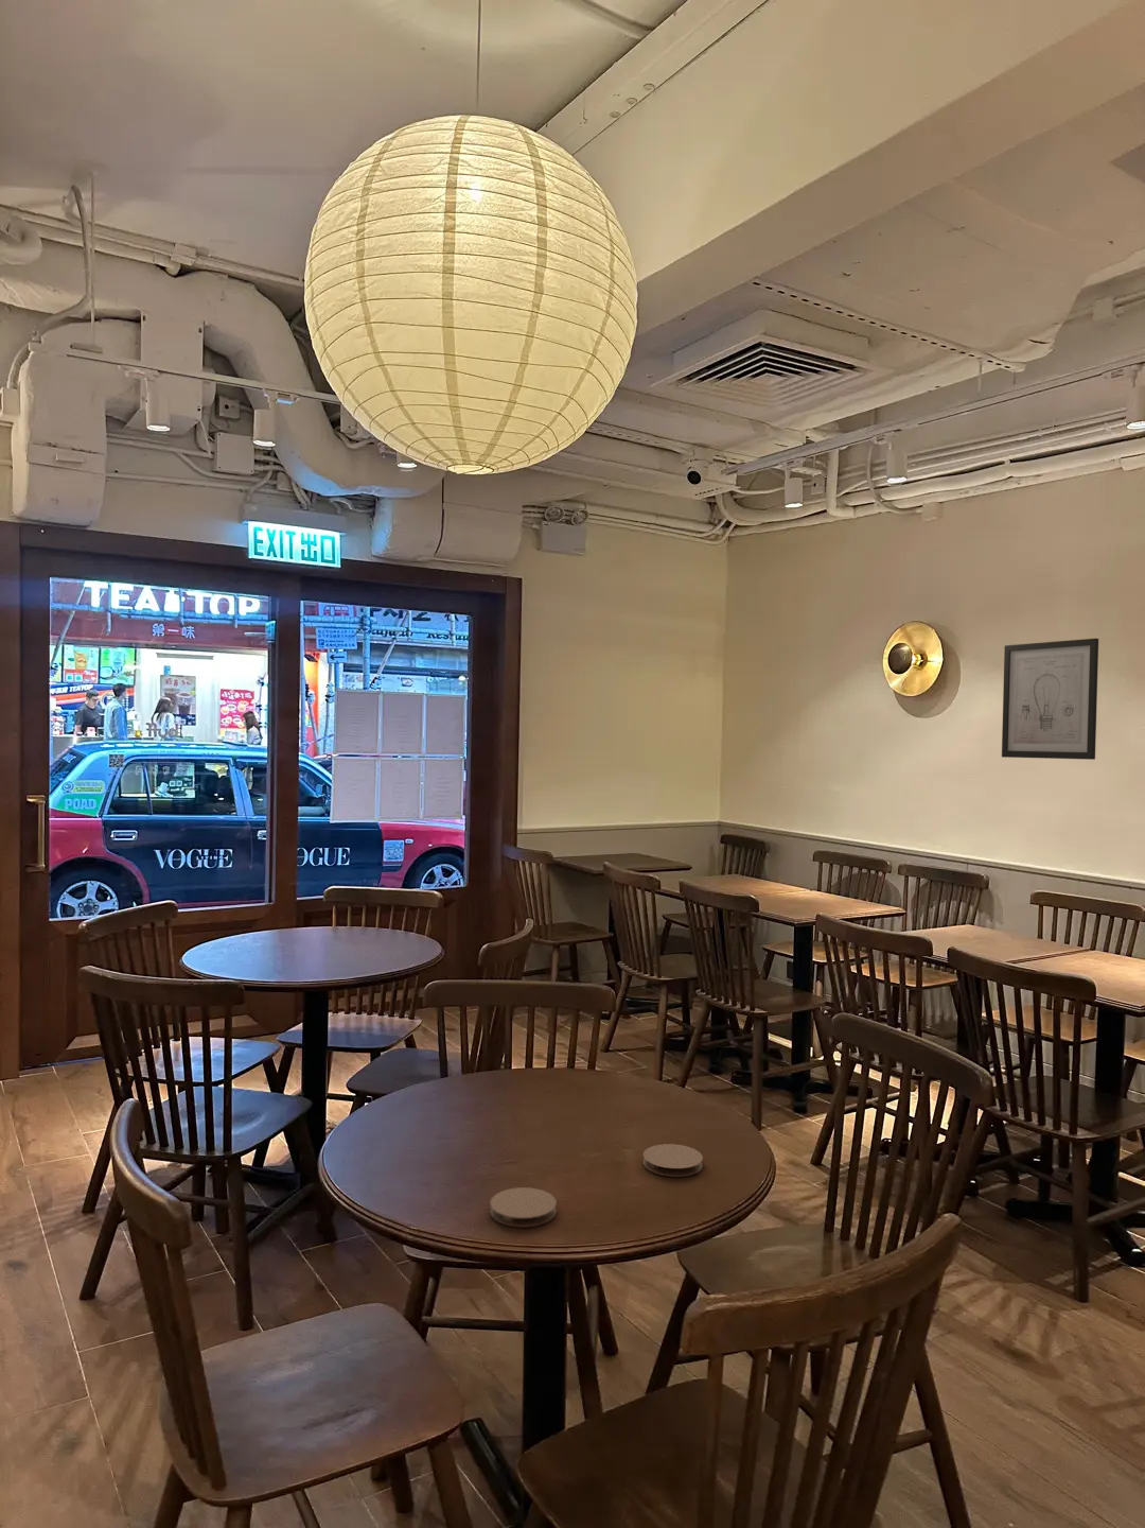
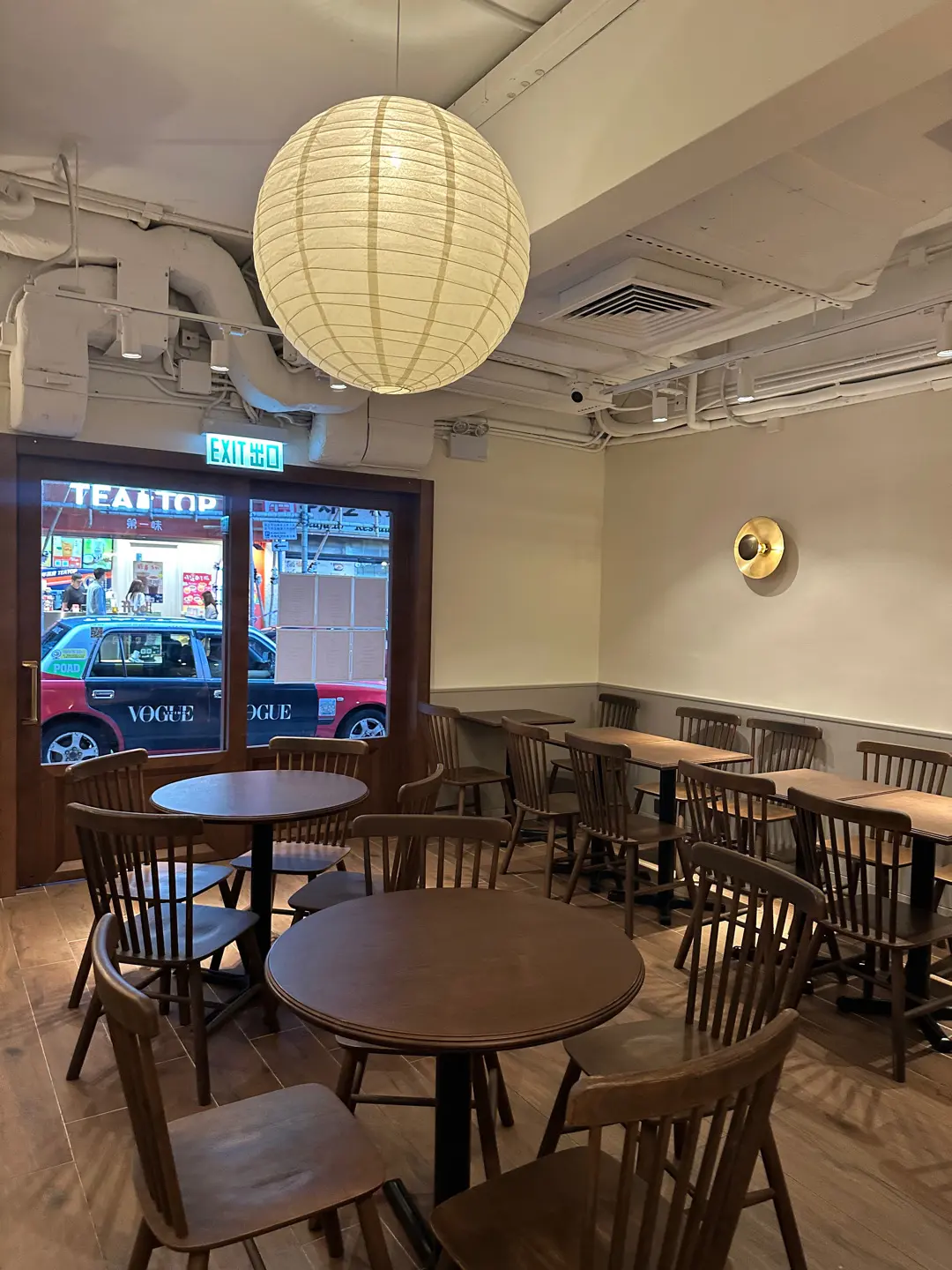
- coaster (672, 1160)
- coaster (523, 1207)
- wall art (1048, 699)
